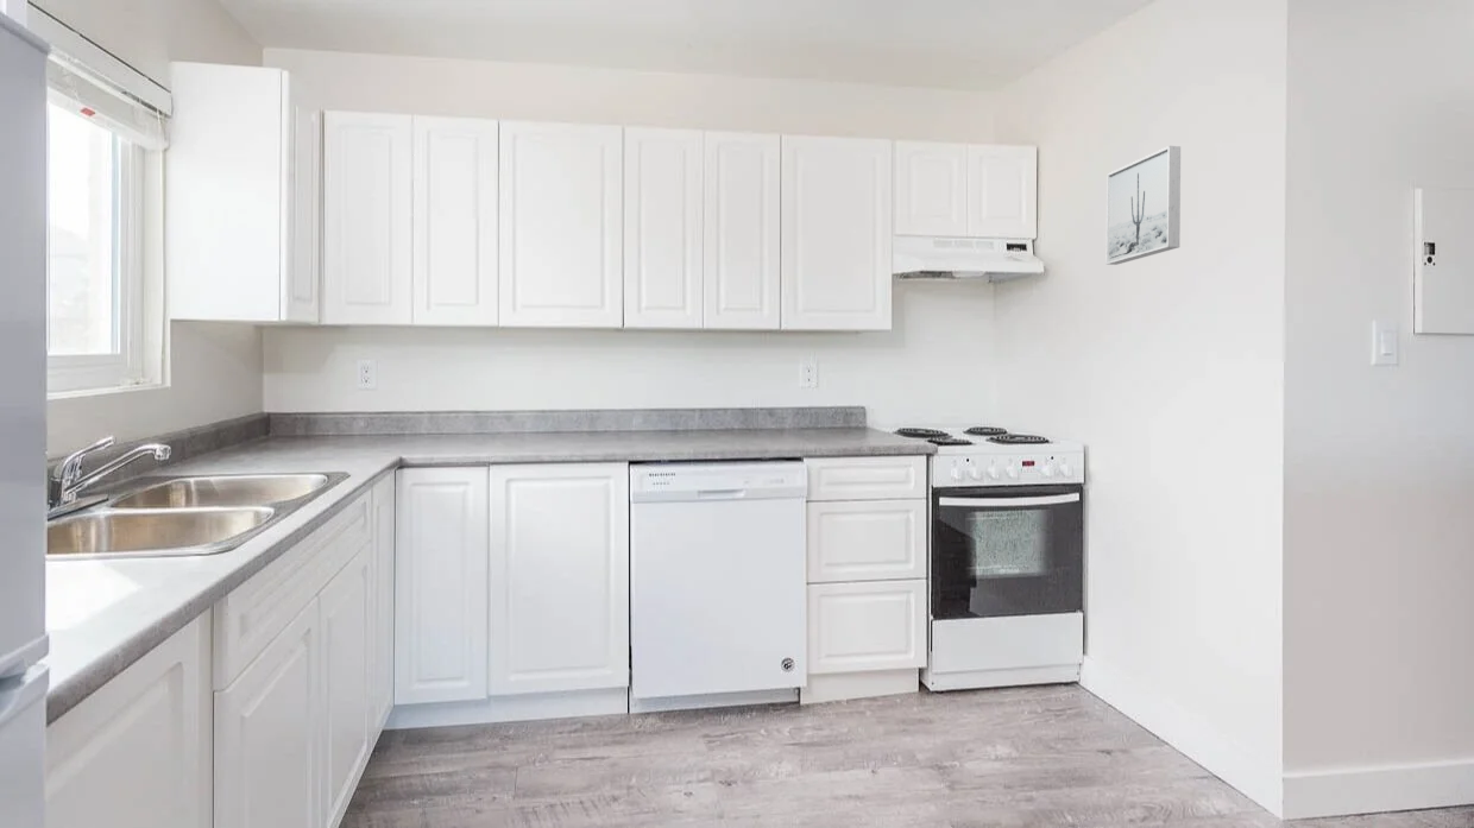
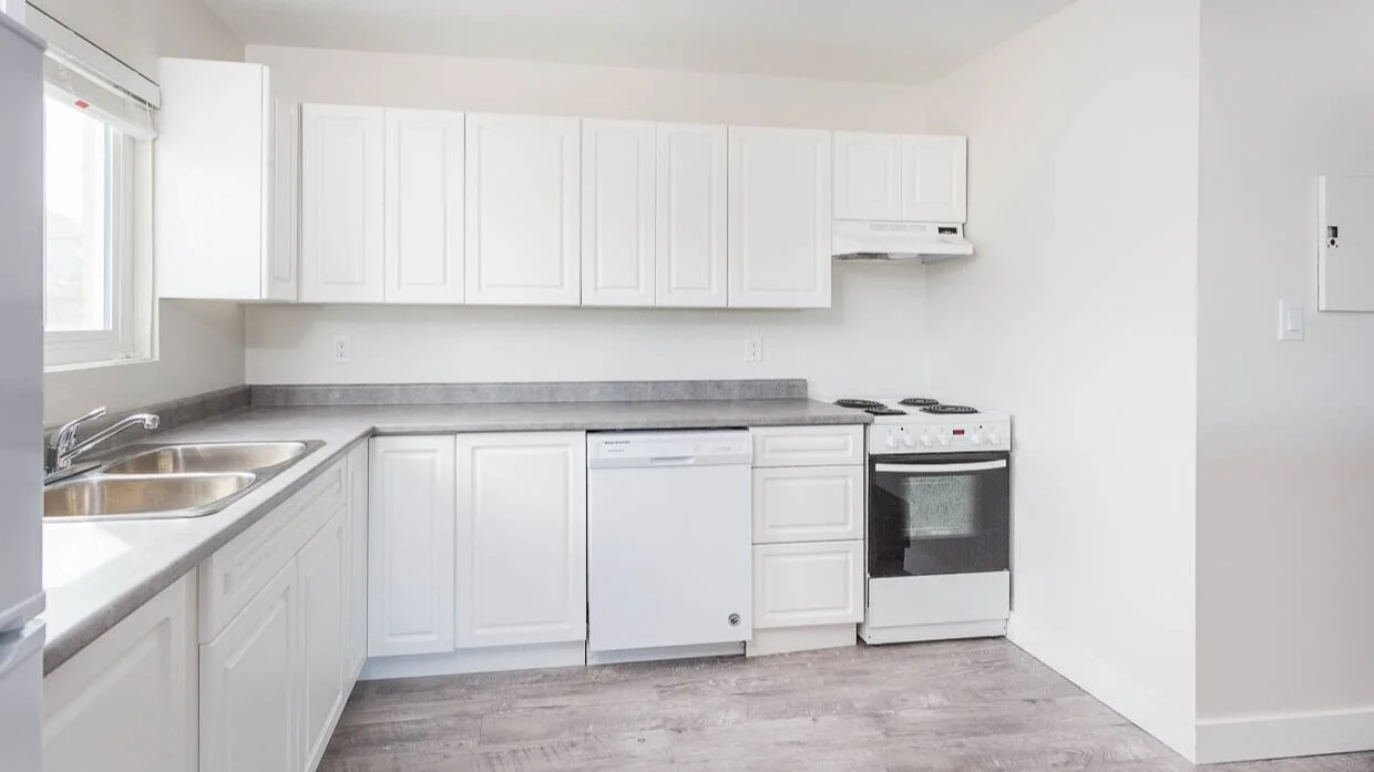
- wall art (1141, 208)
